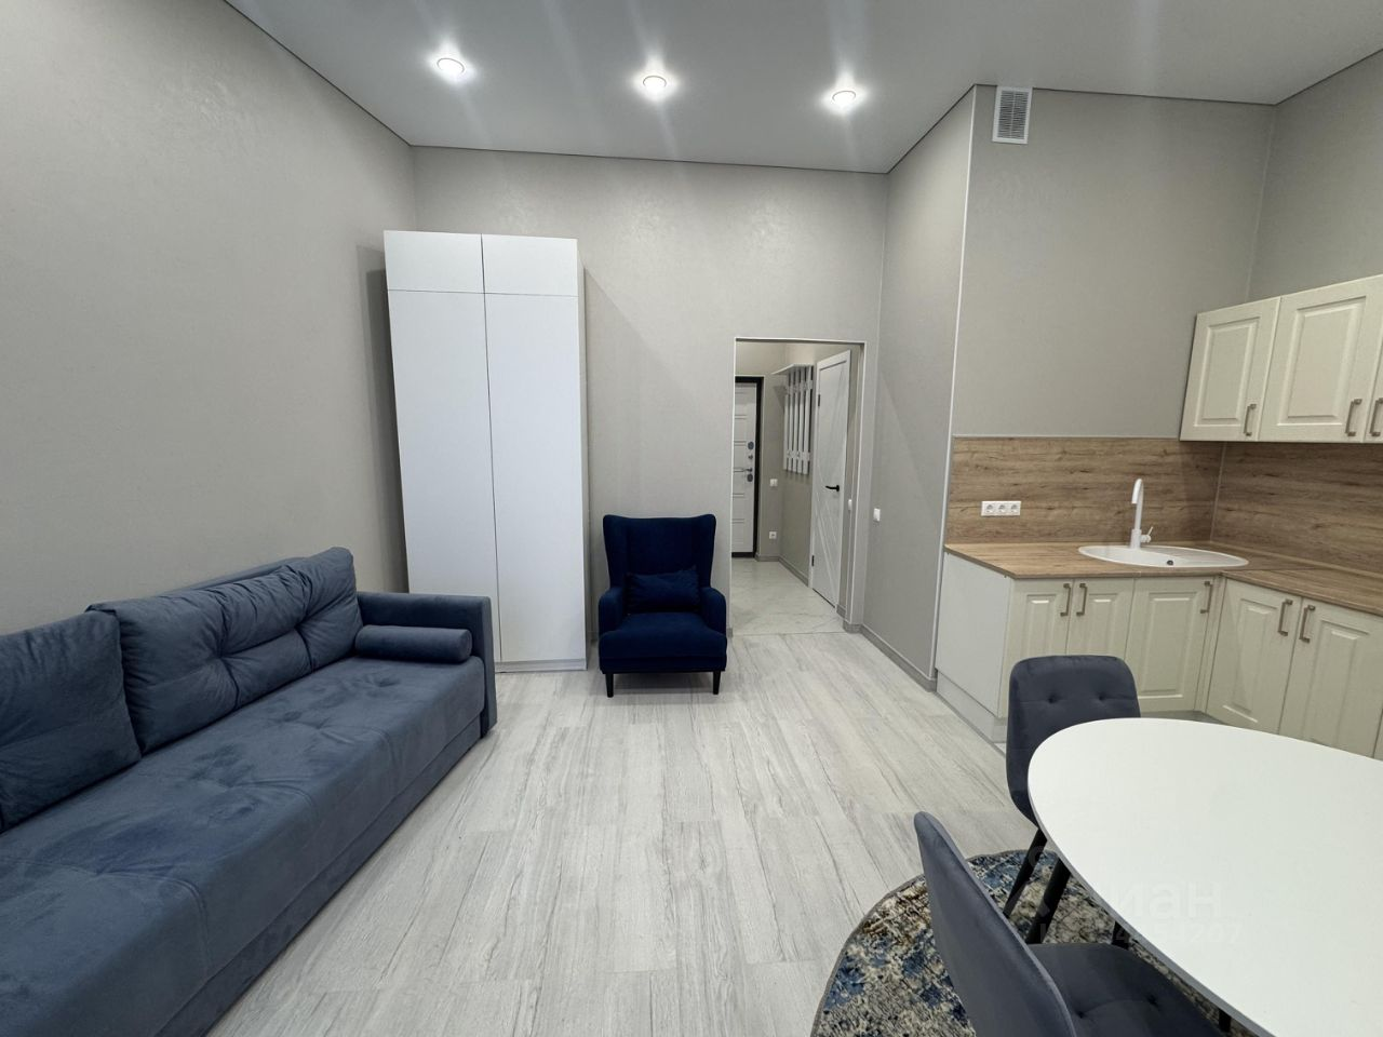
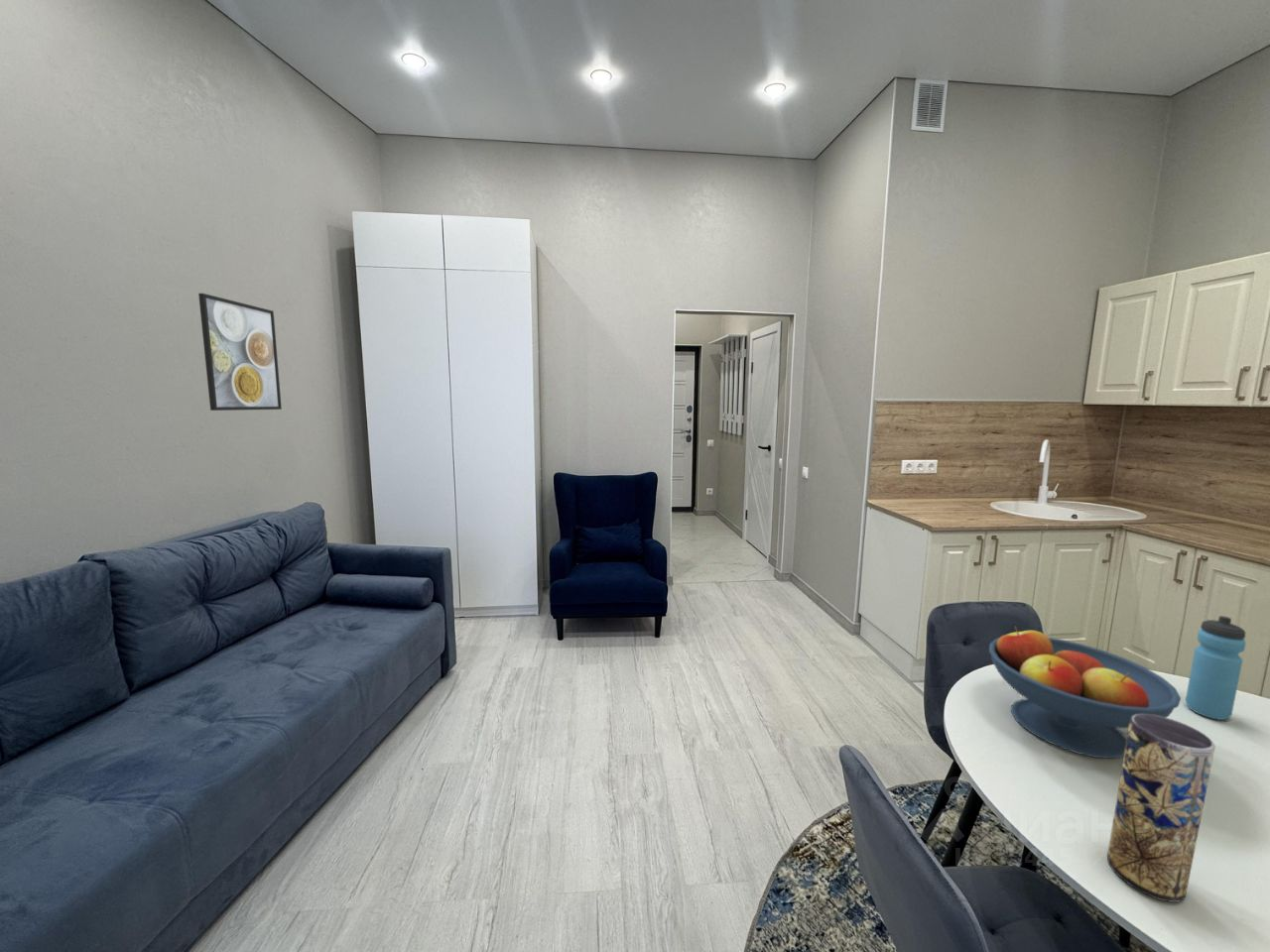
+ water bottle (1215, 664)
+ fruit bowl (1073, 686)
+ vase (1157, 804)
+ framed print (244, 357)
